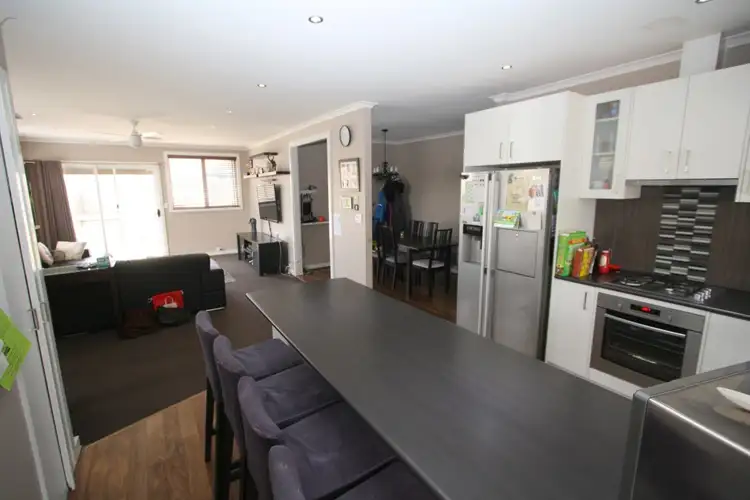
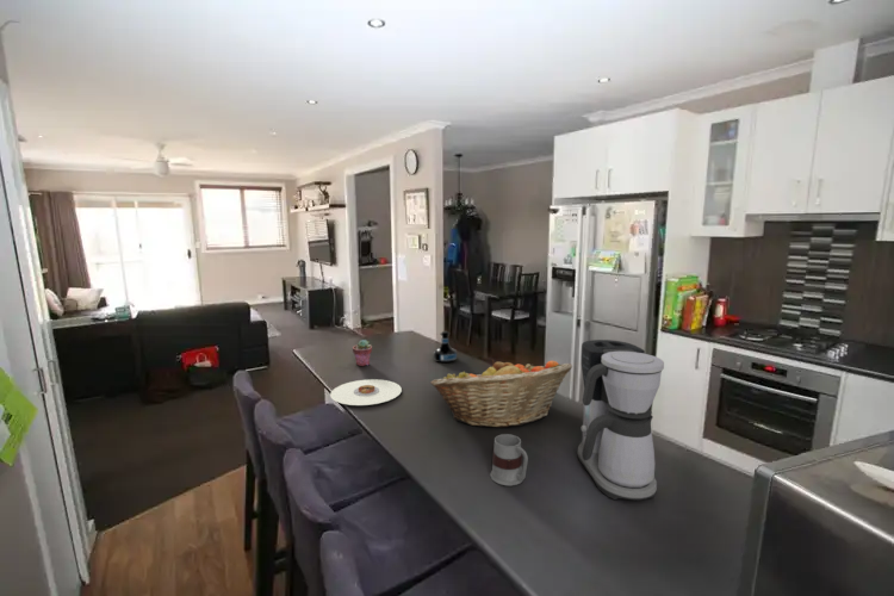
+ tequila bottle (445, 346)
+ potted succulent (362, 352)
+ coffee maker (609, 412)
+ fruit basket (501, 385)
+ plate (366, 389)
+ mug (510, 460)
